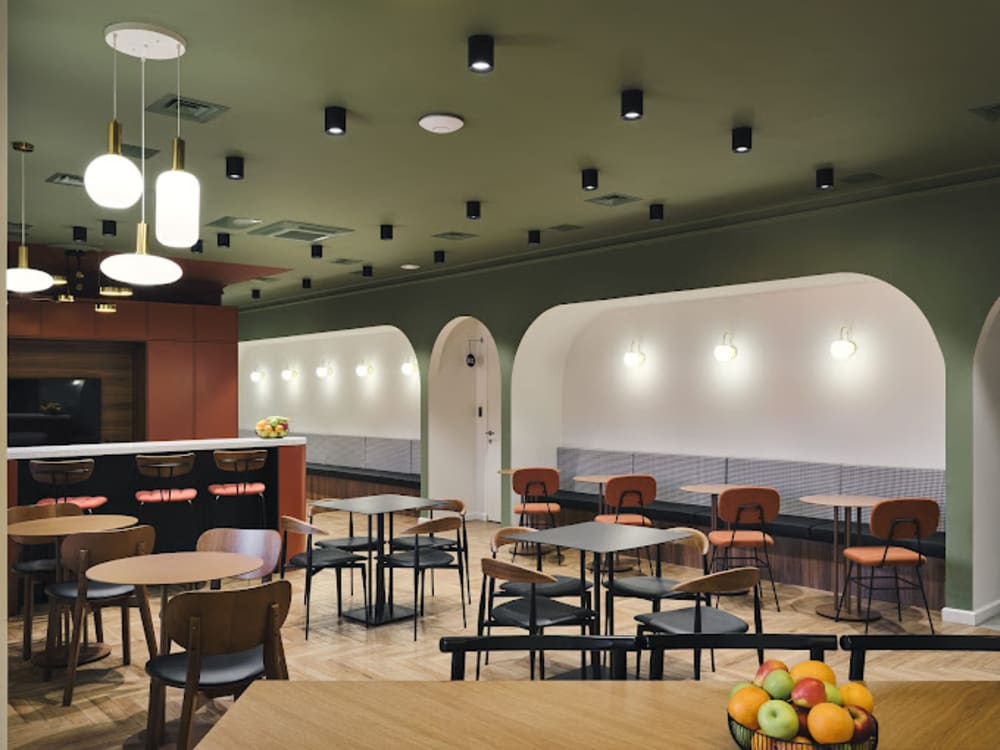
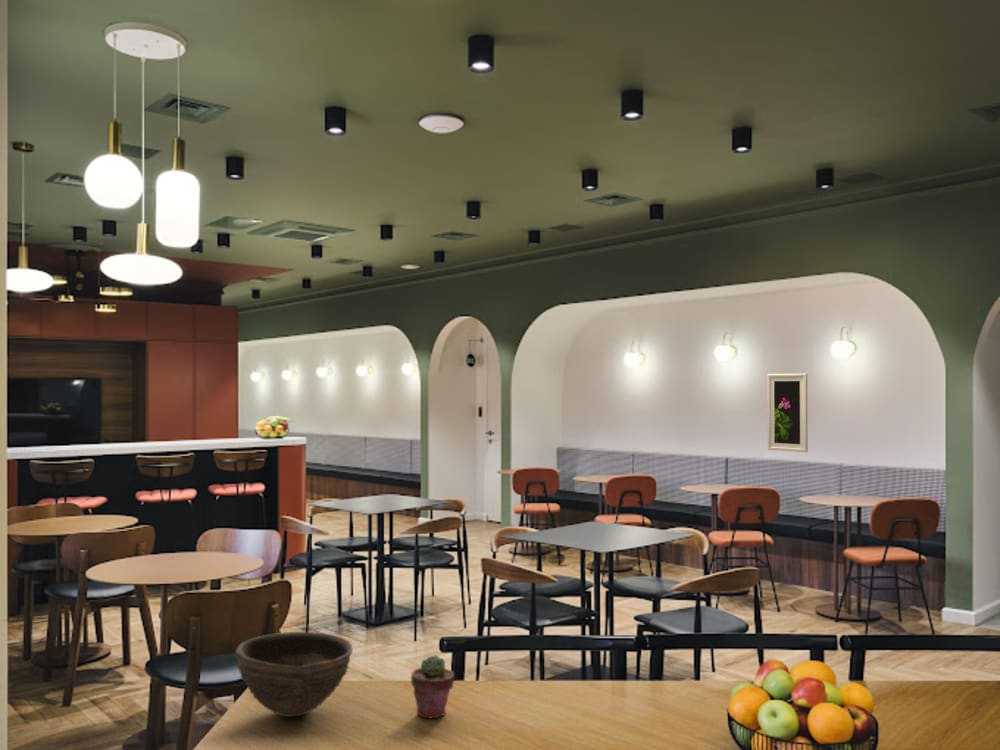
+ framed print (787, 412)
+ bowl (295, 677)
+ potted succulent (432, 684)
